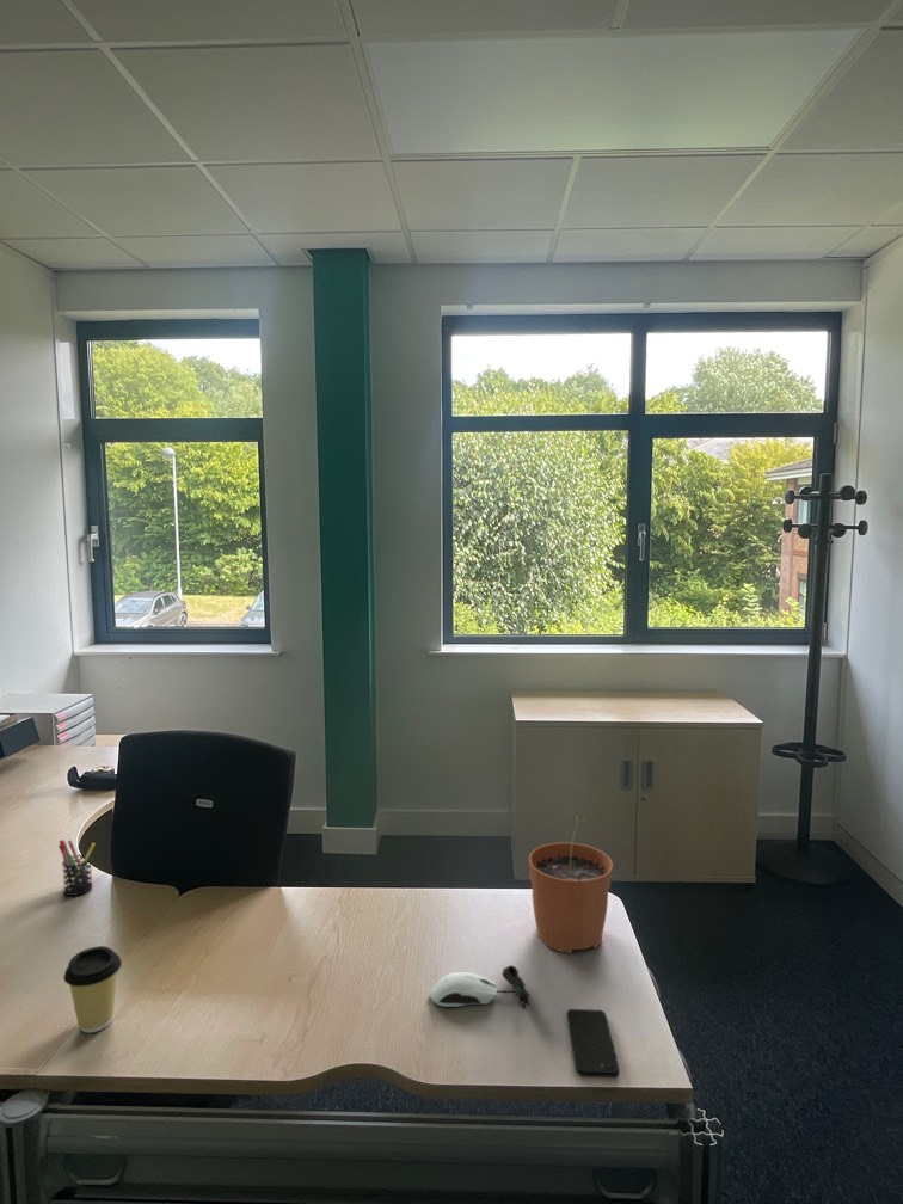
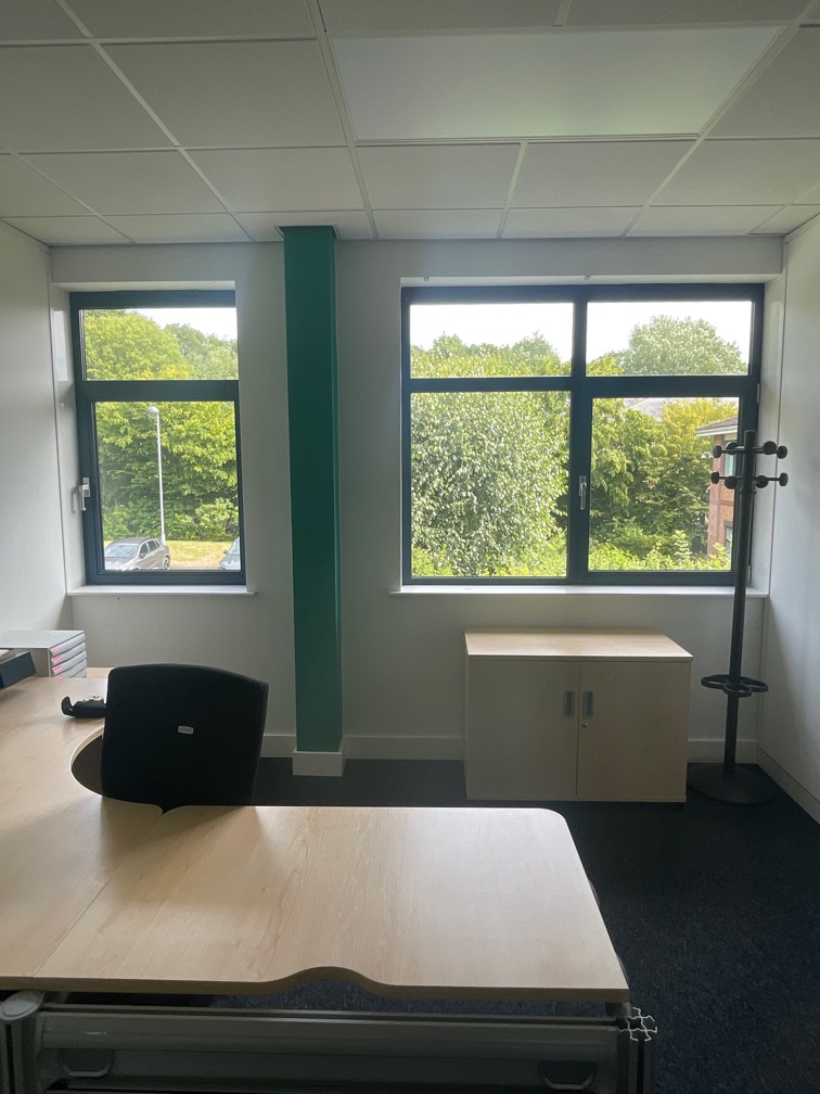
- computer mouse (478, 985)
- coffee cup (93, 990)
- smartphone (591, 1040)
- plant pot (570, 878)
- pen holder (74, 865)
